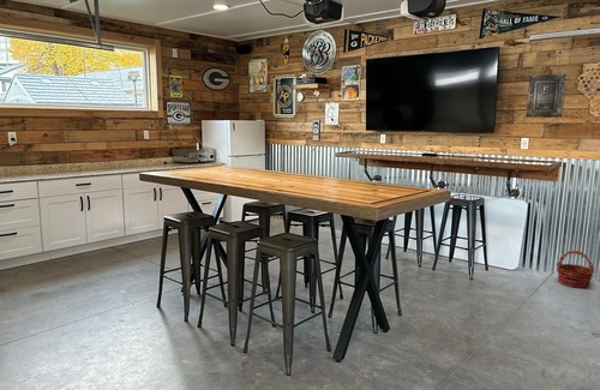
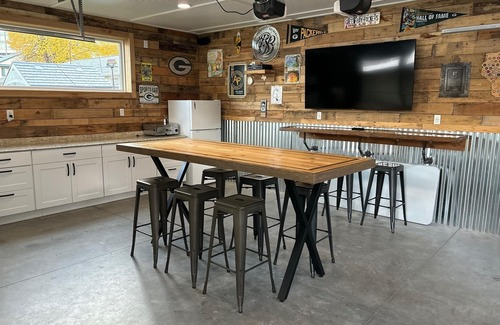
- basket (575, 266)
